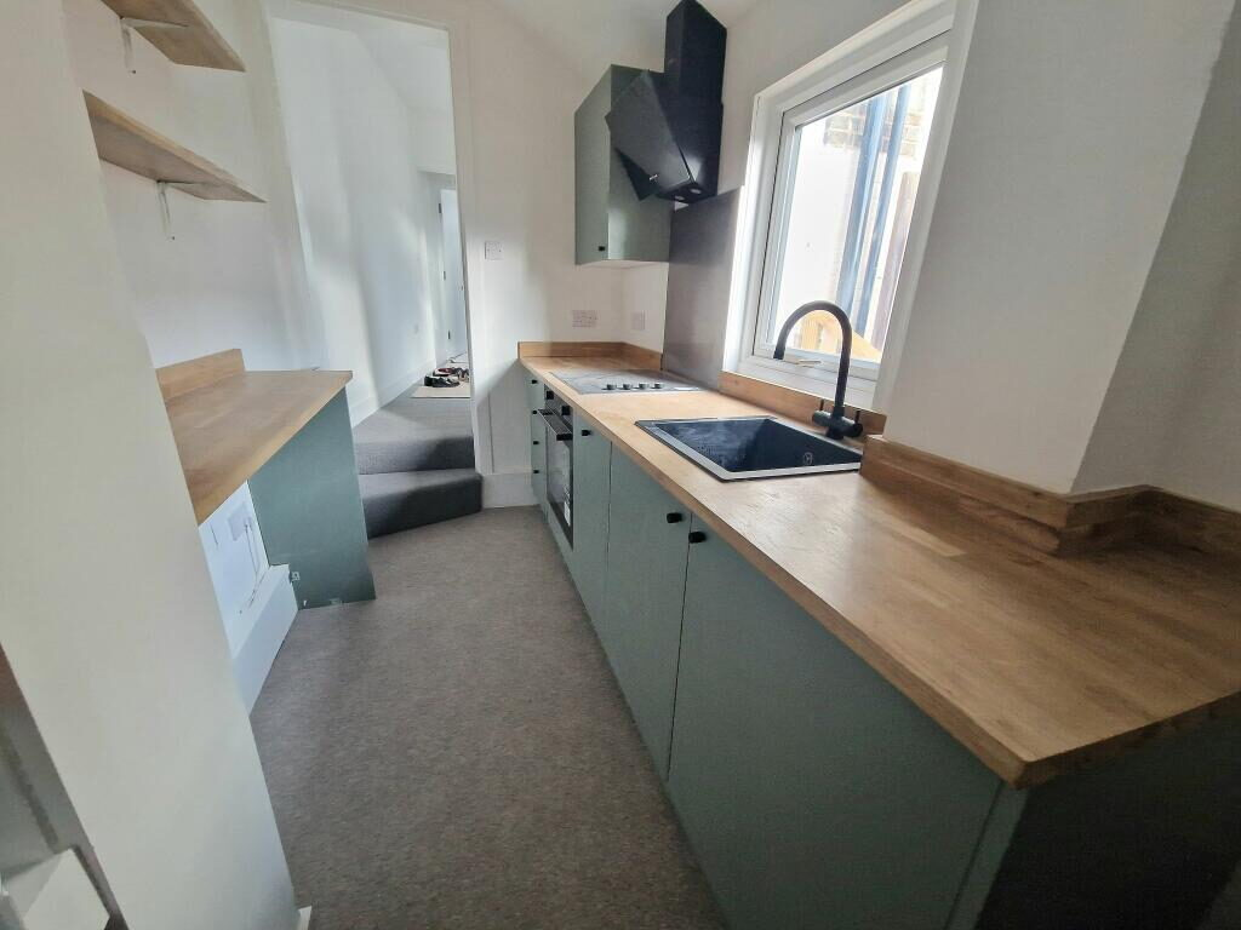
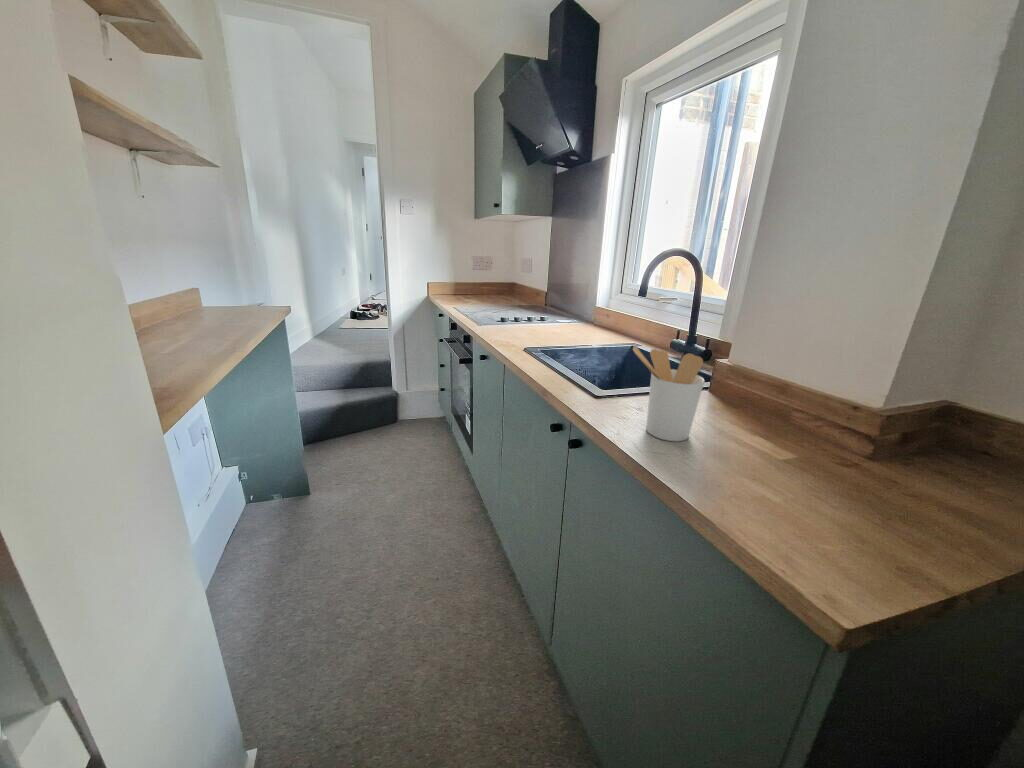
+ utensil holder (661, 390)
